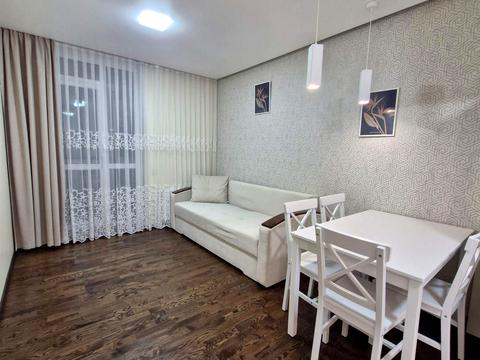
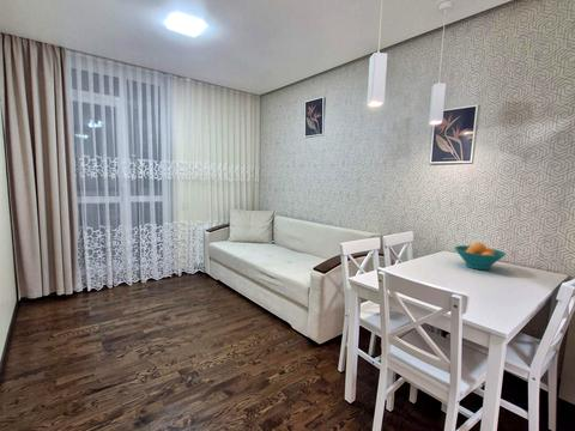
+ fruit bowl (478, 254)
